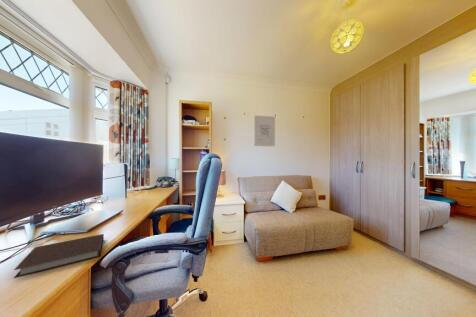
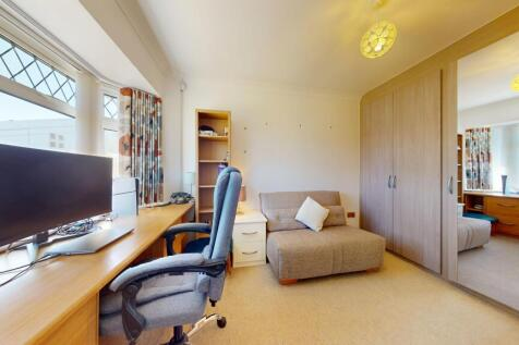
- wall art (264, 131)
- notebook (67, 251)
